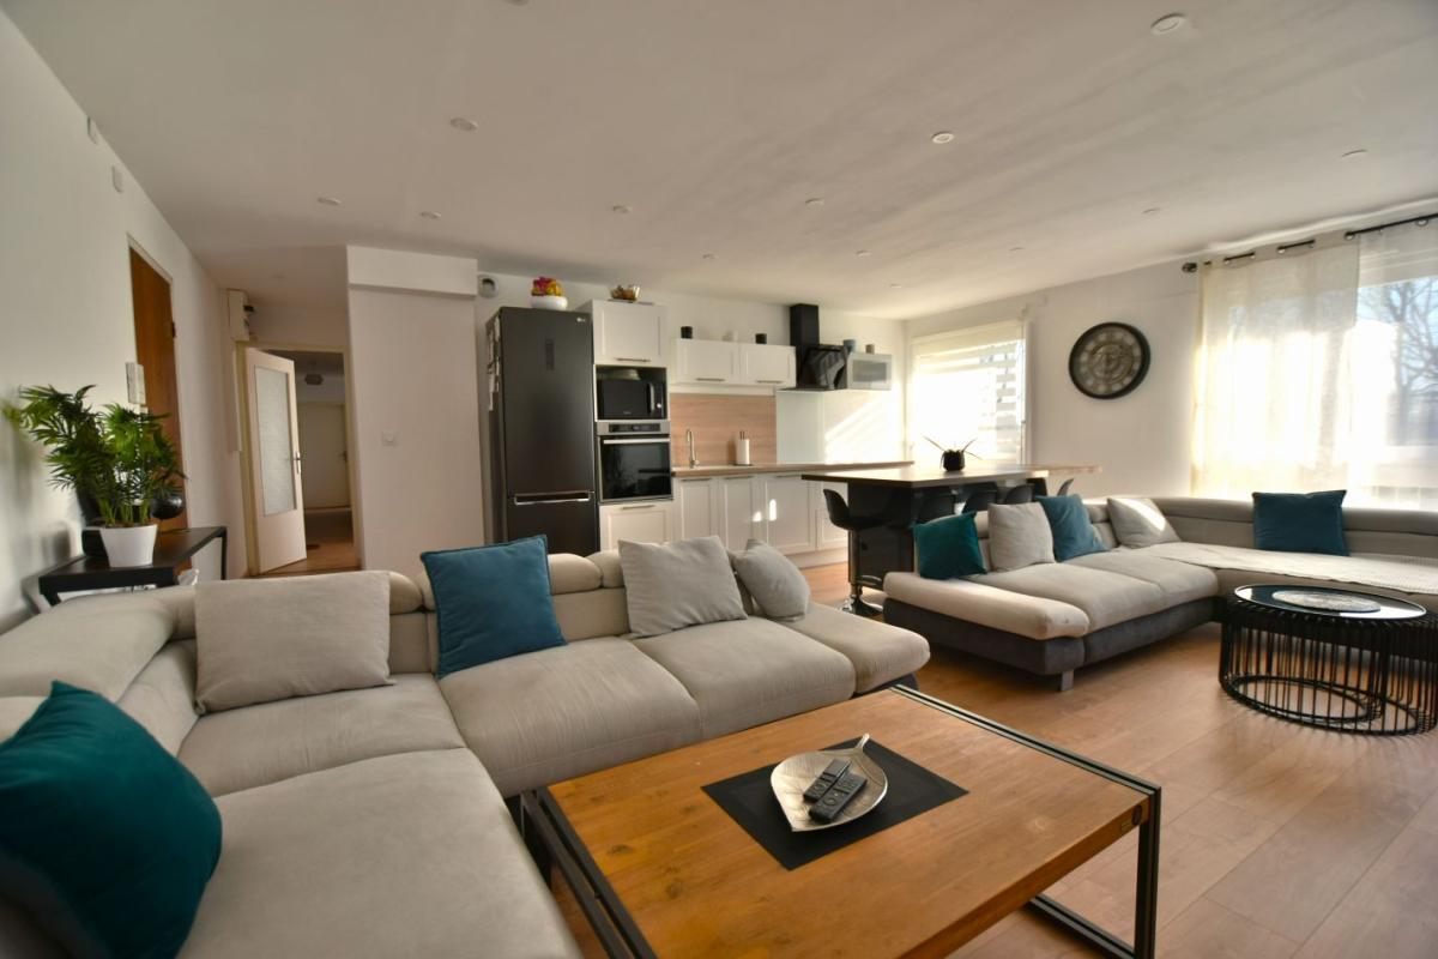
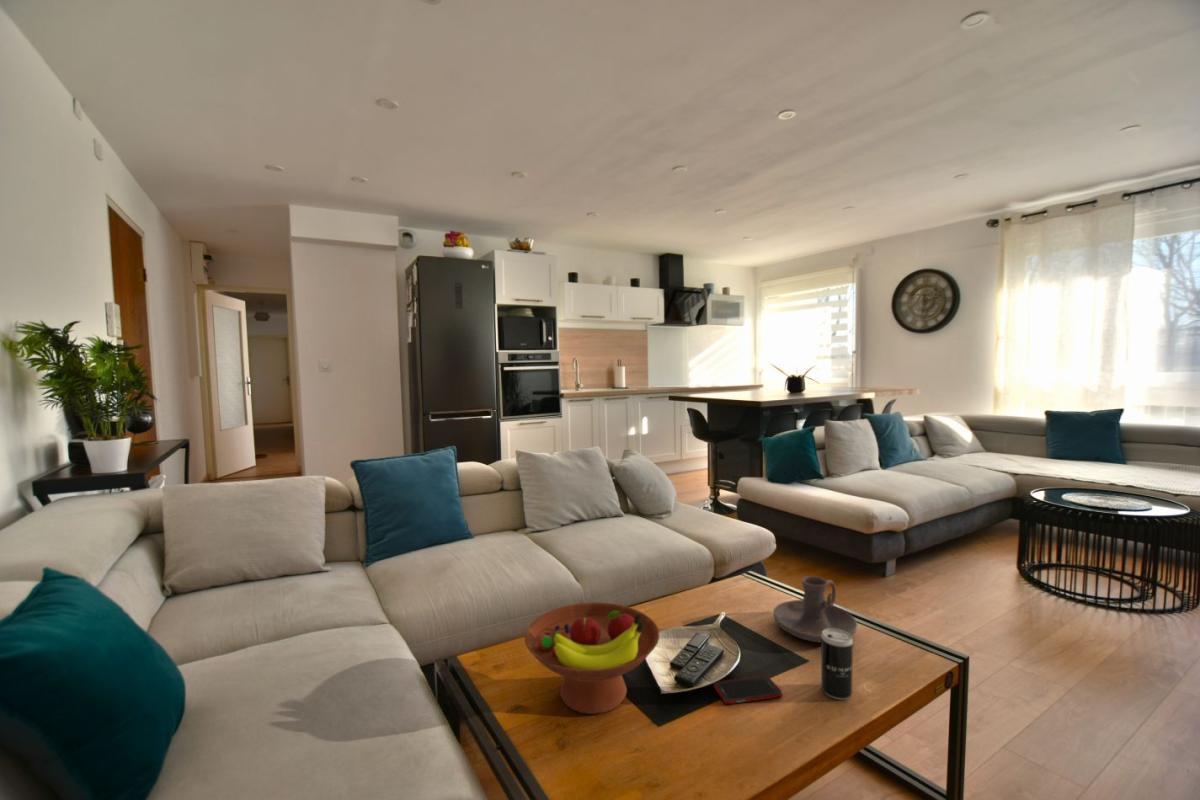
+ cell phone (747, 689)
+ beverage can (836, 663)
+ candle holder (817, 602)
+ fruit bowl (592, 651)
